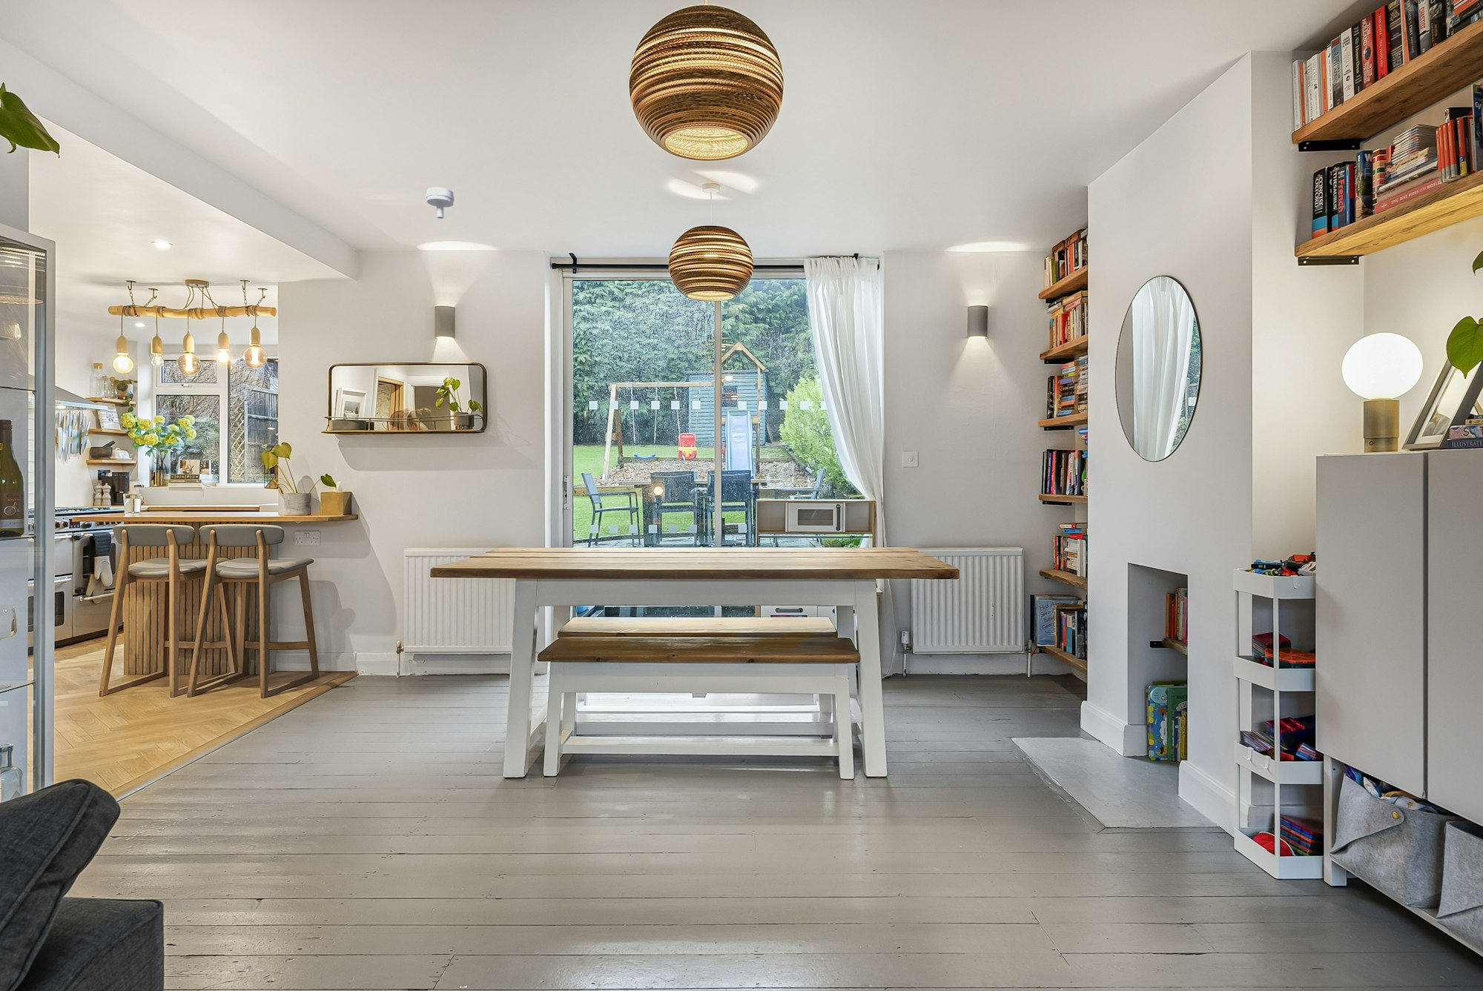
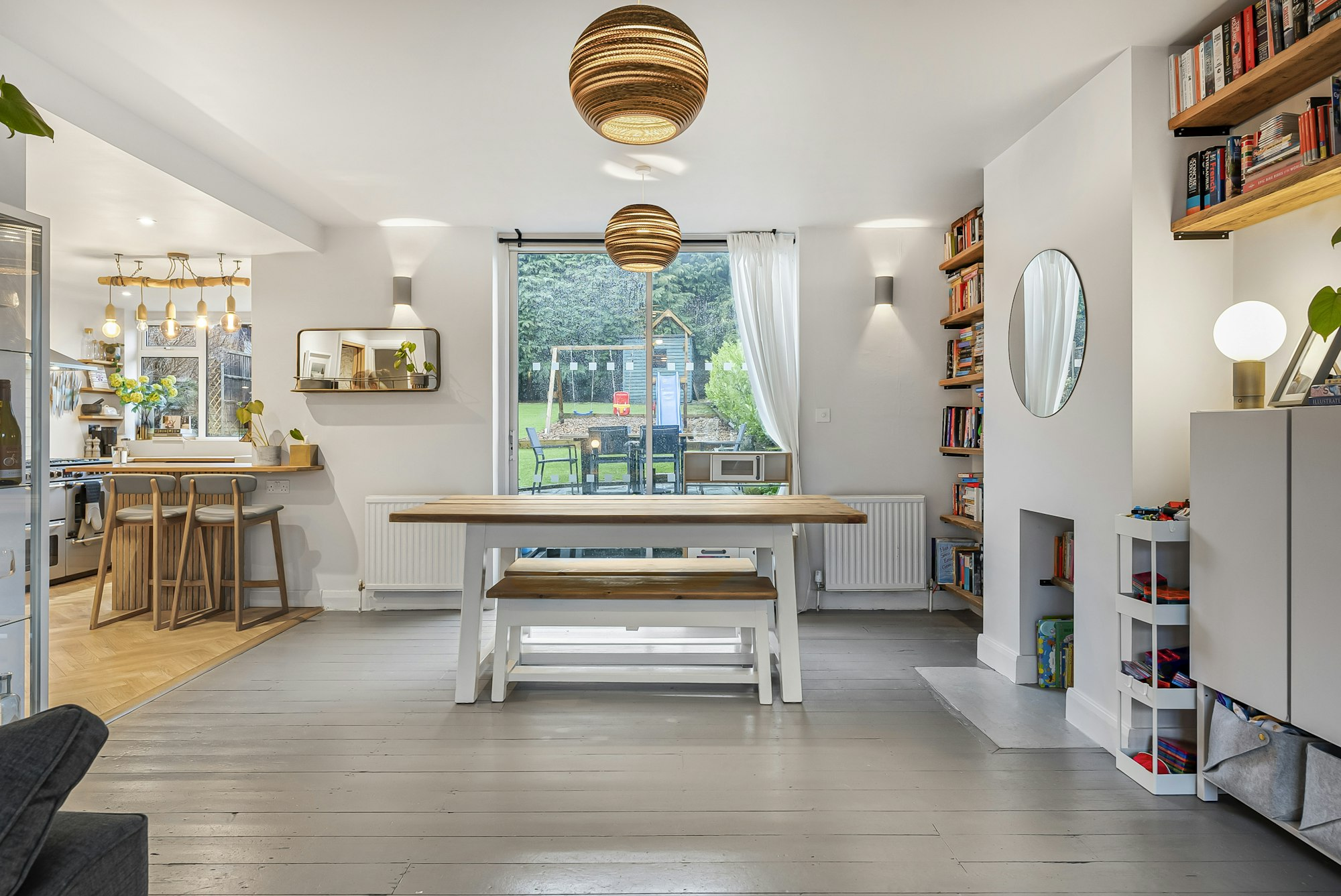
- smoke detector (440, 205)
